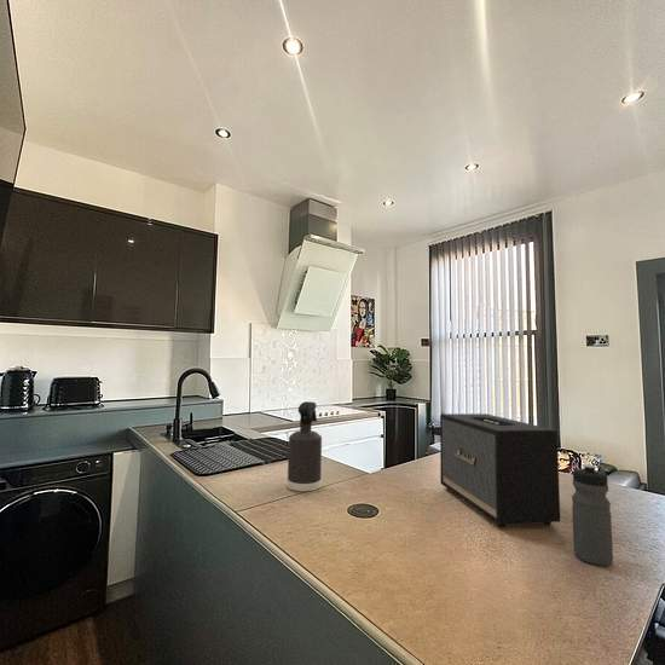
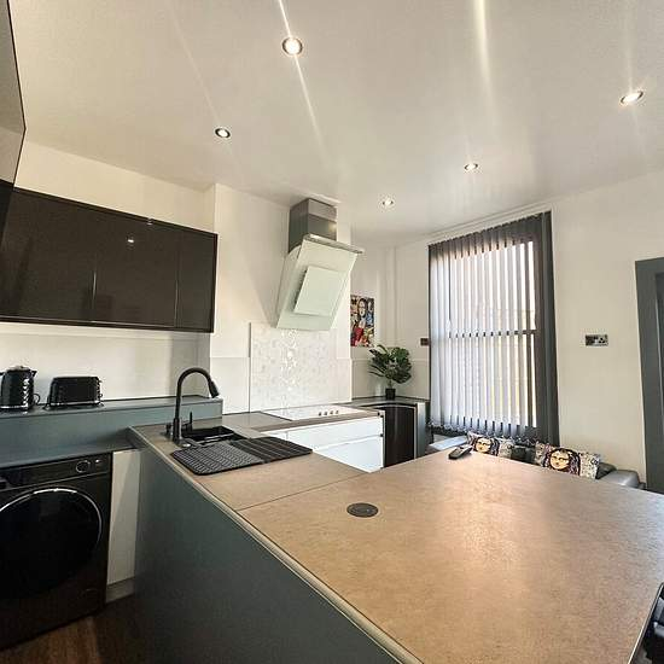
- water bottle (590, 510)
- speaker (491, 462)
- spray bottle (306, 443)
